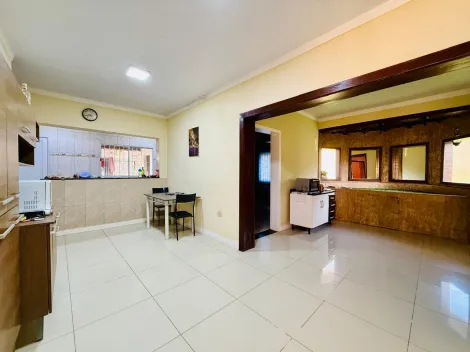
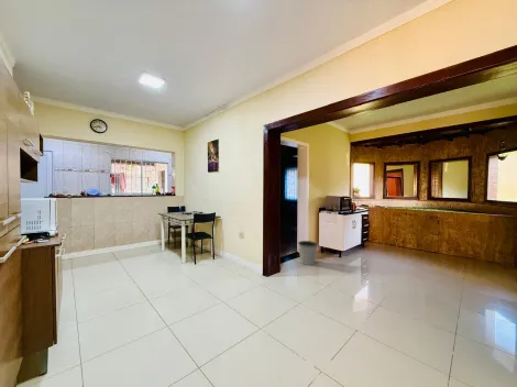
+ bucket (307, 252)
